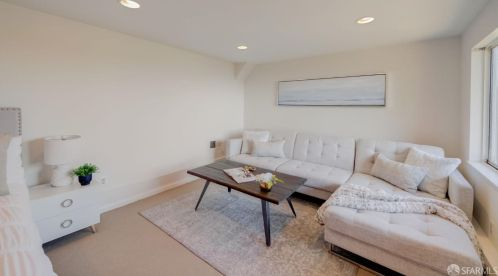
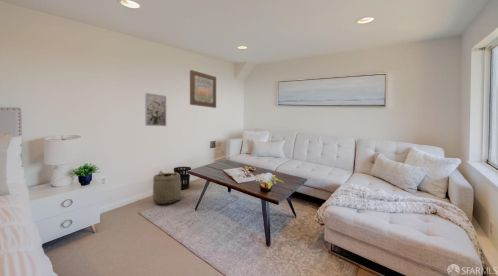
+ basket (166, 185)
+ wastebasket (182, 177)
+ wall art (156, 110)
+ wall art (203, 90)
